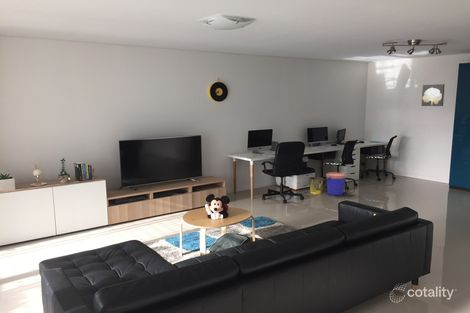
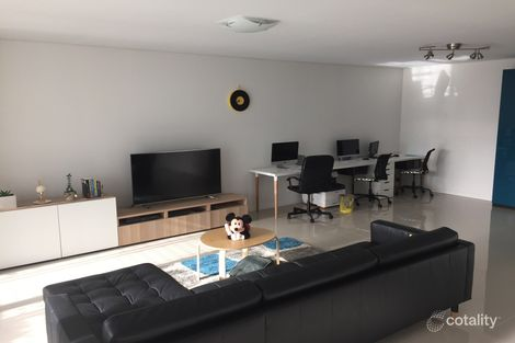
- wall art (432, 95)
- bucket (334, 183)
